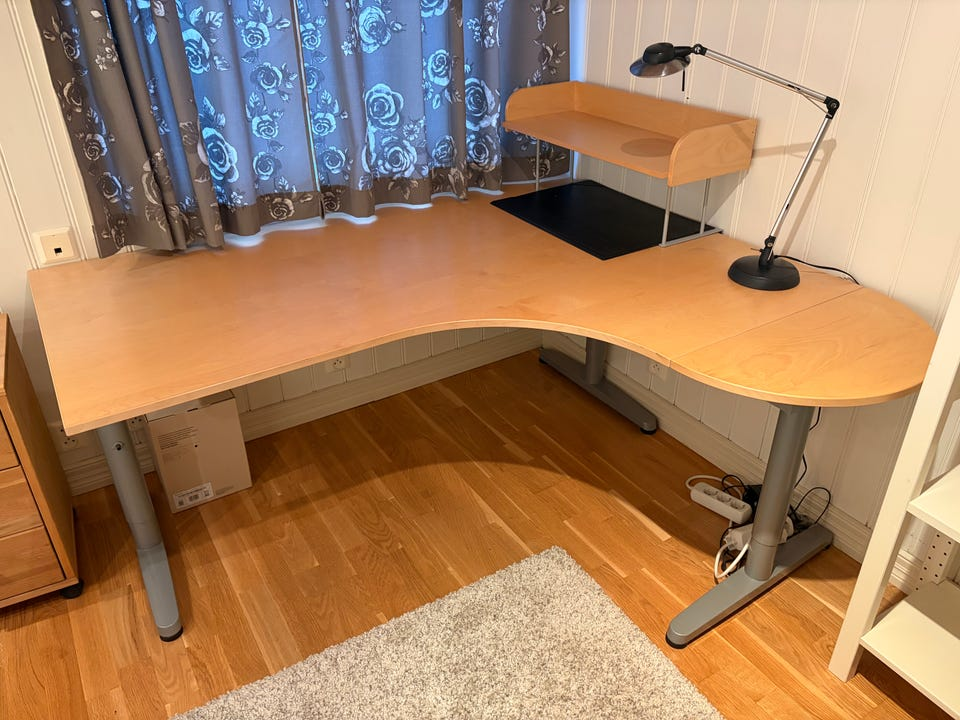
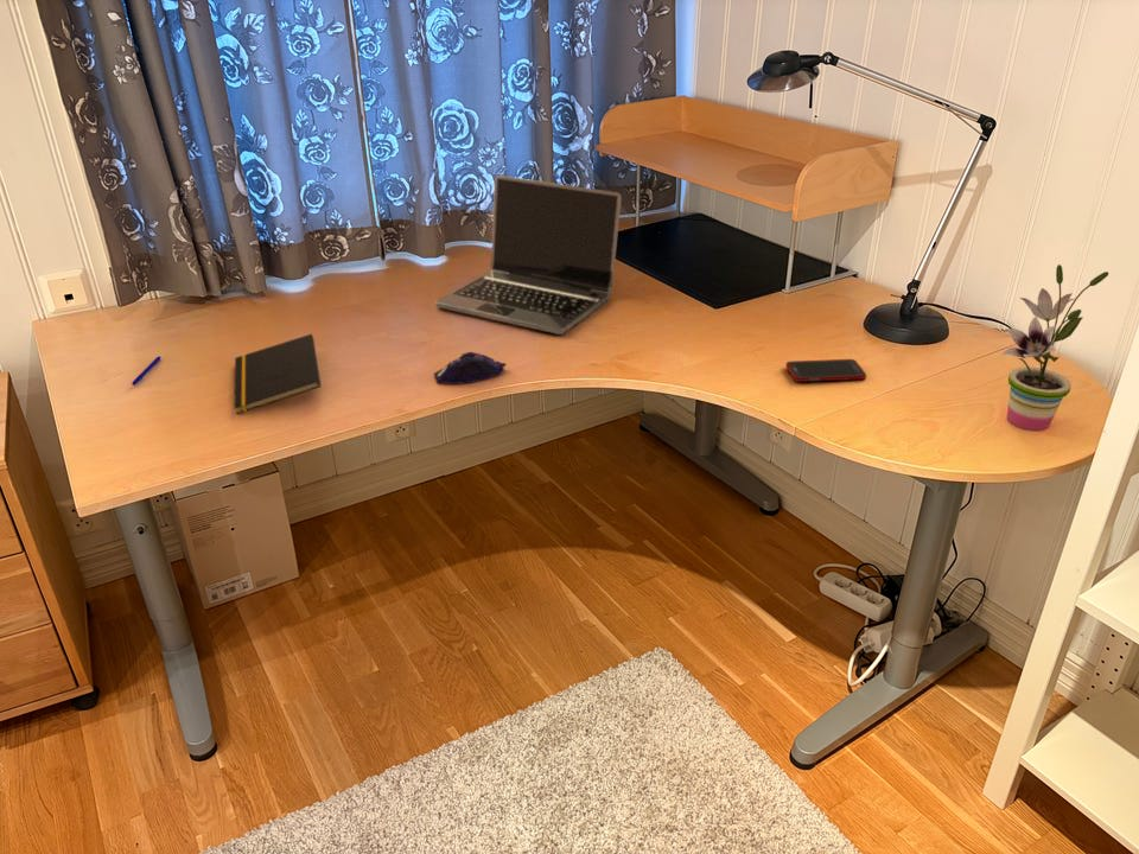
+ computer mouse (469, 363)
+ laptop (527, 250)
+ pen (147, 369)
+ potted plant (1036, 343)
+ notepad (275, 371)
+ cell phone (825, 370)
